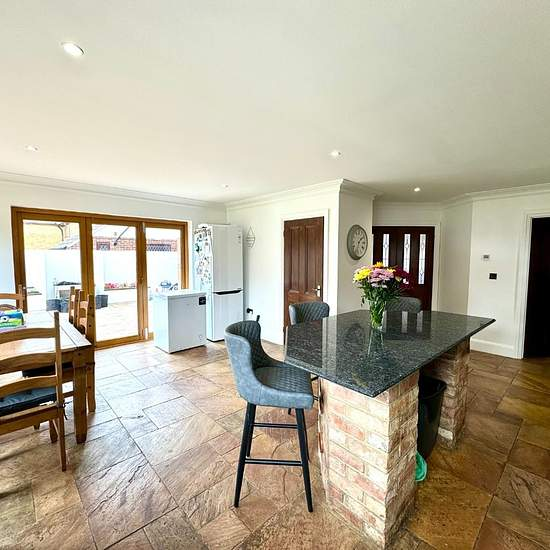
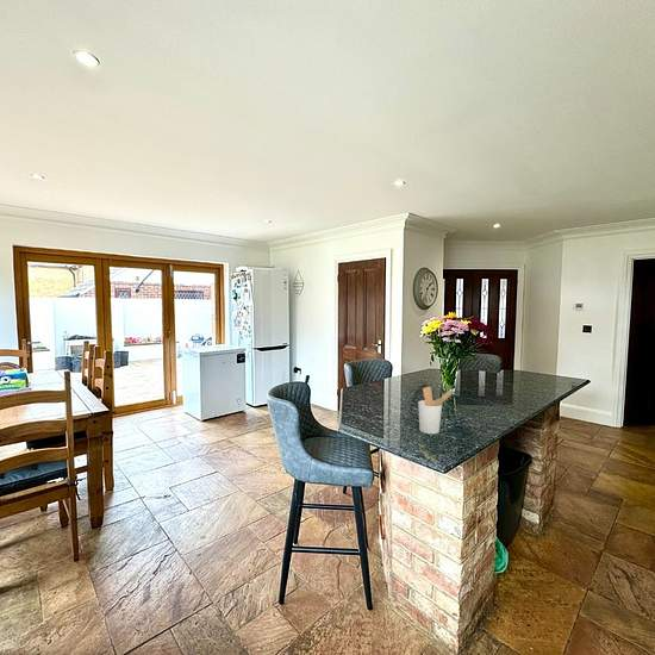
+ utensil holder (435, 410)
